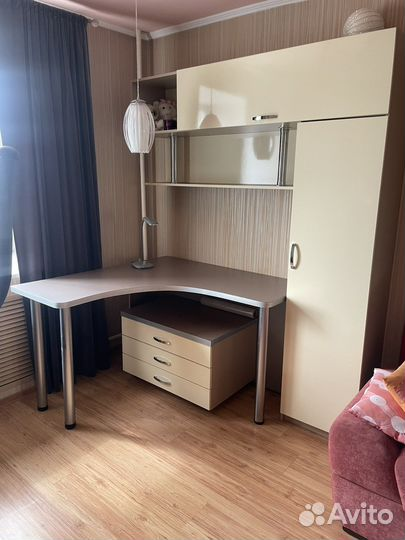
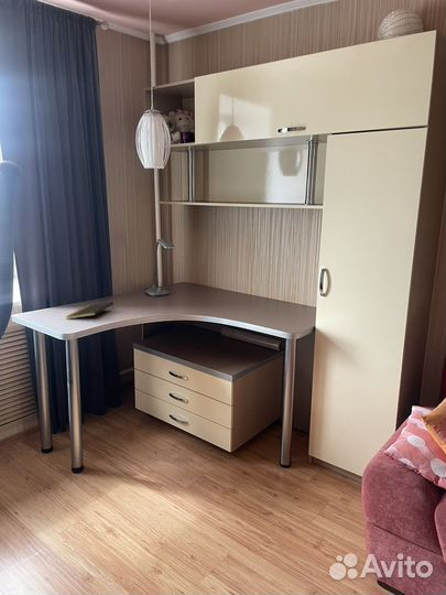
+ notepad (90, 310)
